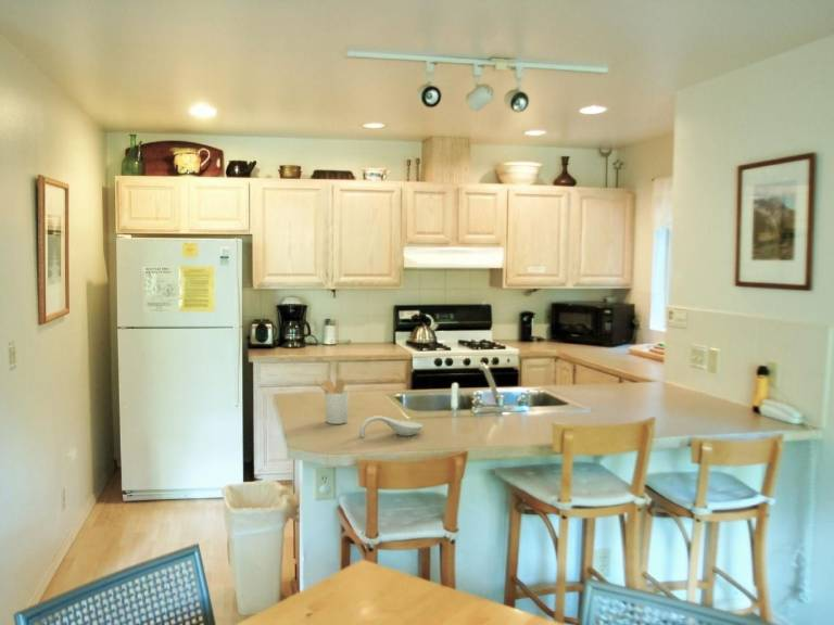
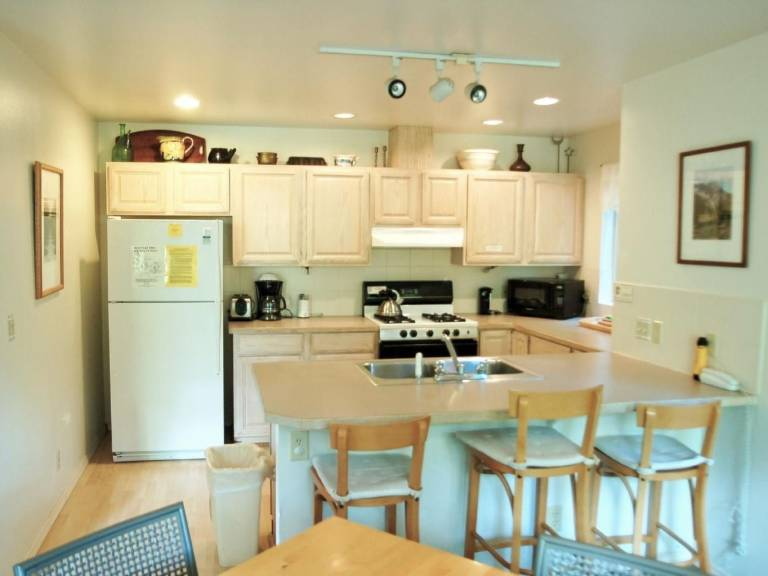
- spoon rest (391, 425)
- utensil holder (330, 399)
